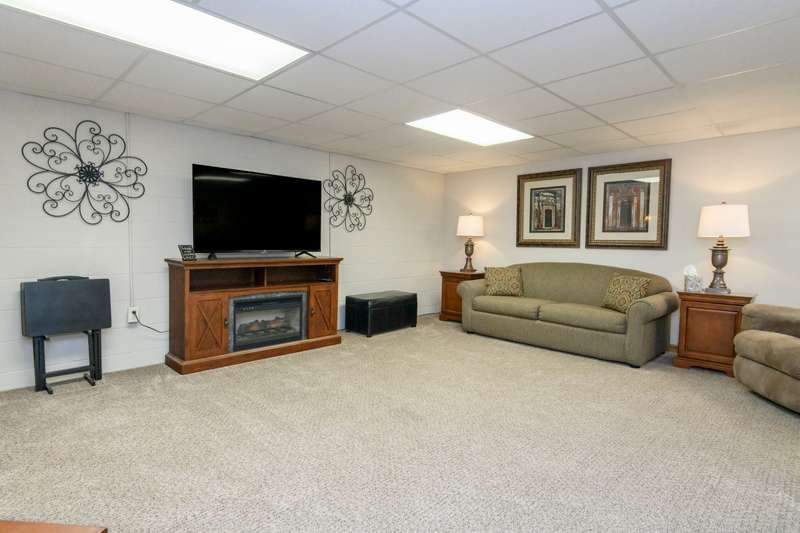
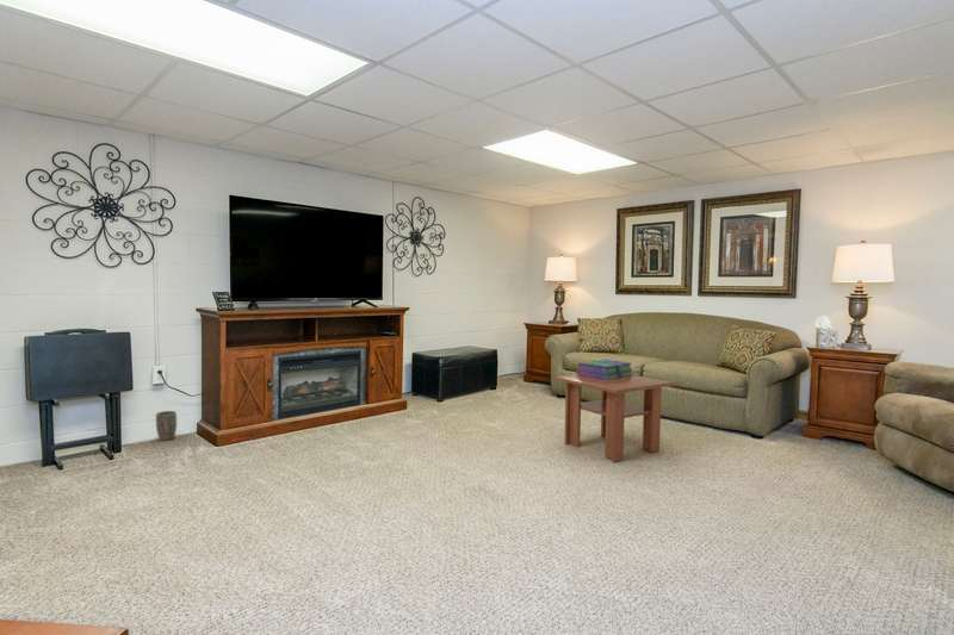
+ coffee table (612, 412)
+ plant pot (166, 425)
+ stack of books (605, 368)
